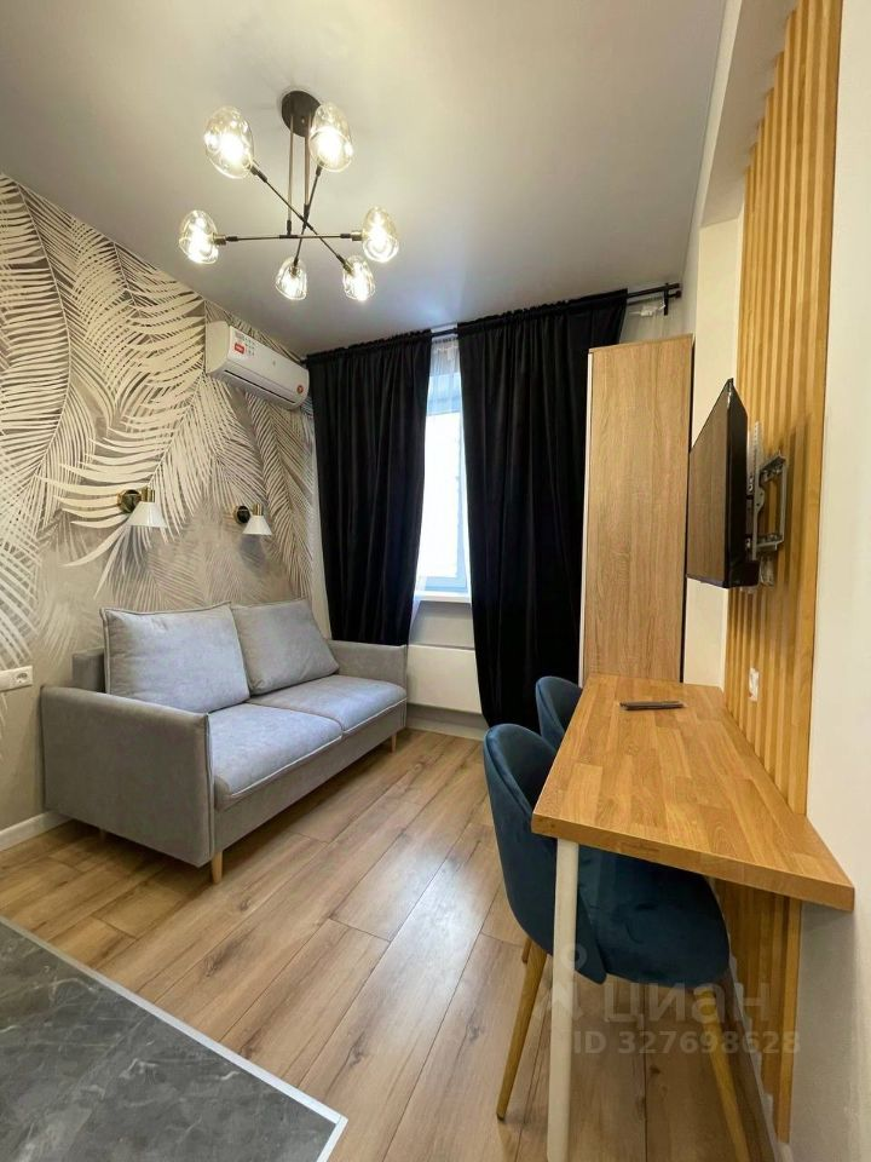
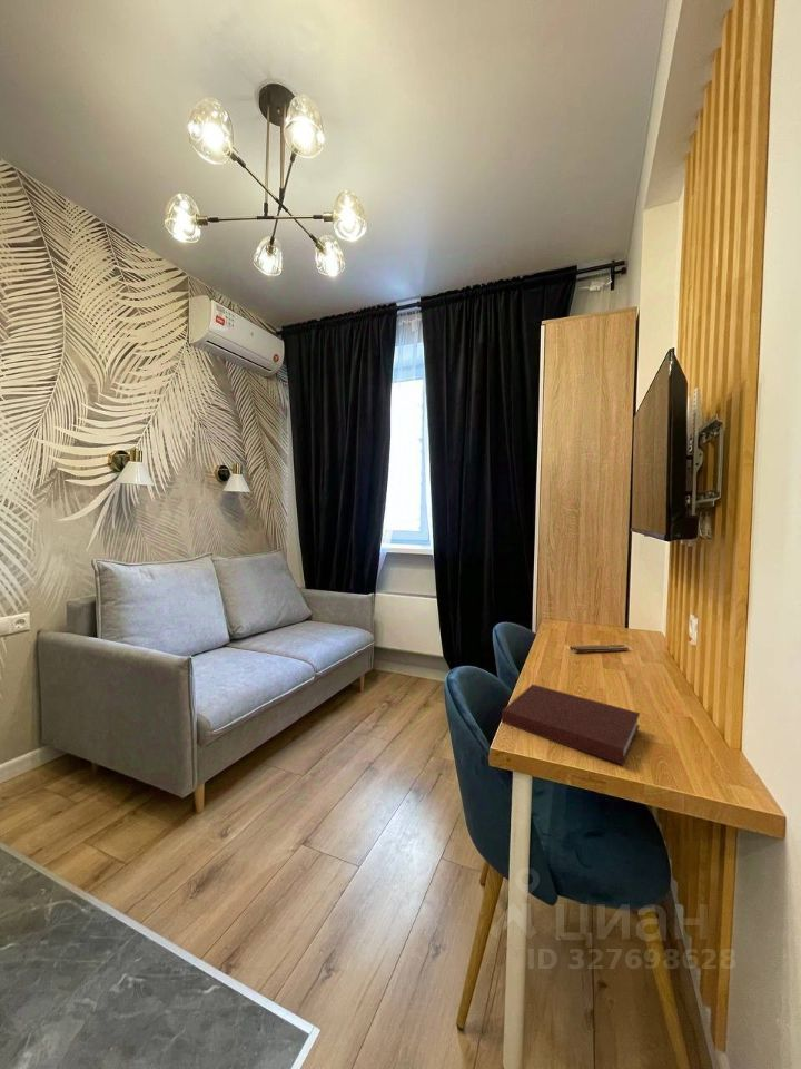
+ notebook (570, 718)
